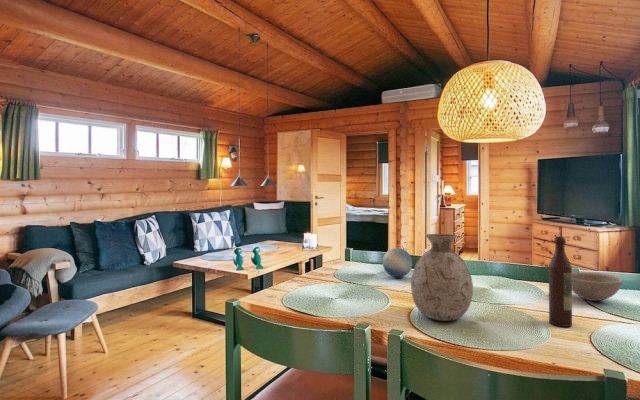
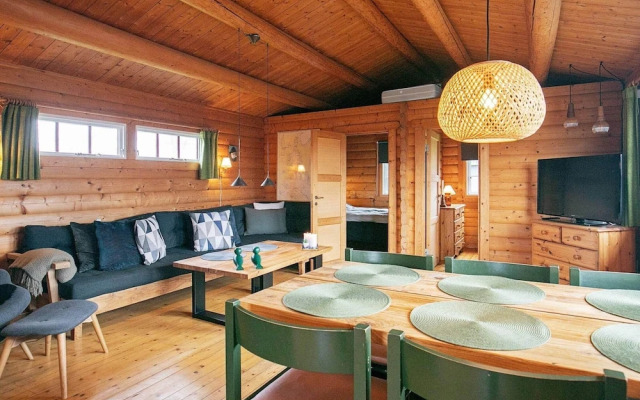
- bowl (592, 287)
- vase (441, 276)
- wine bottle (560, 280)
- decorative ball (397, 262)
